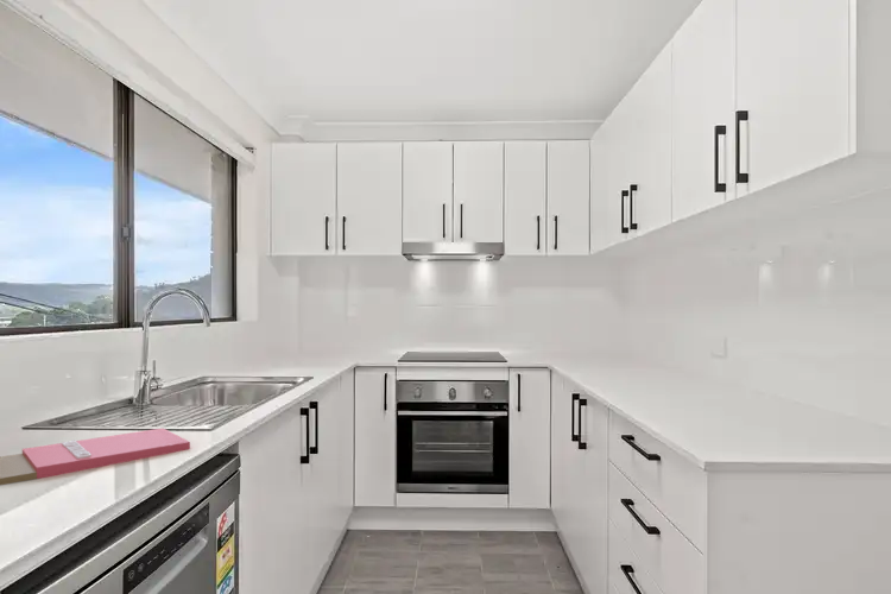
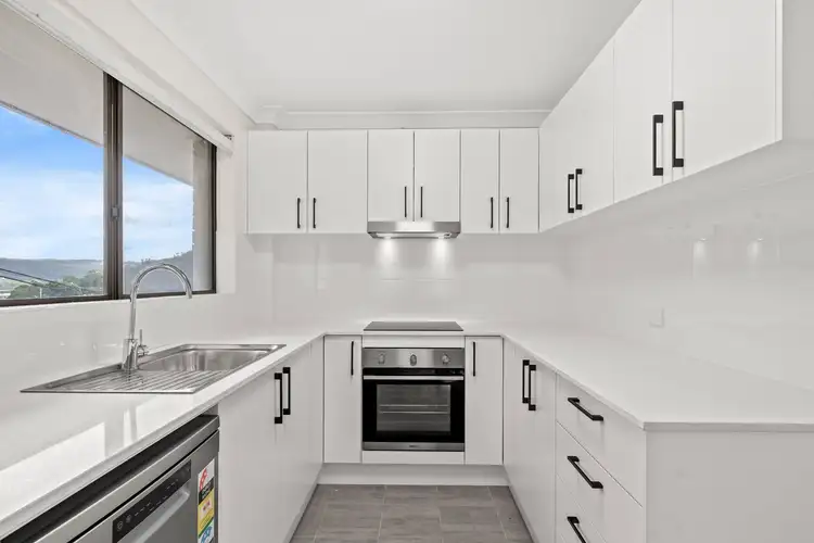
- cutting board (56, 459)
